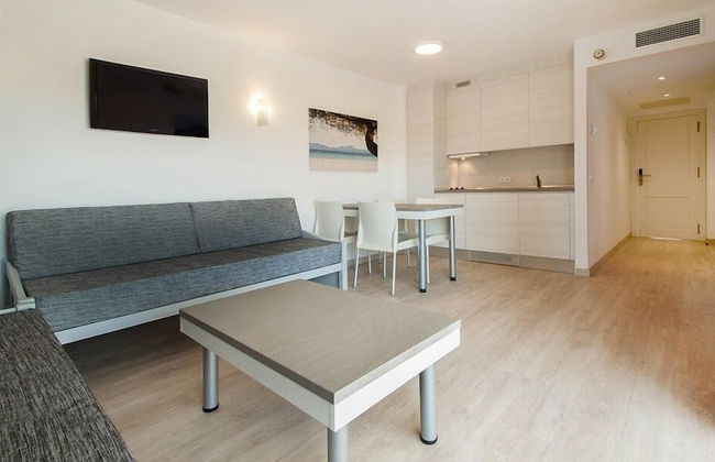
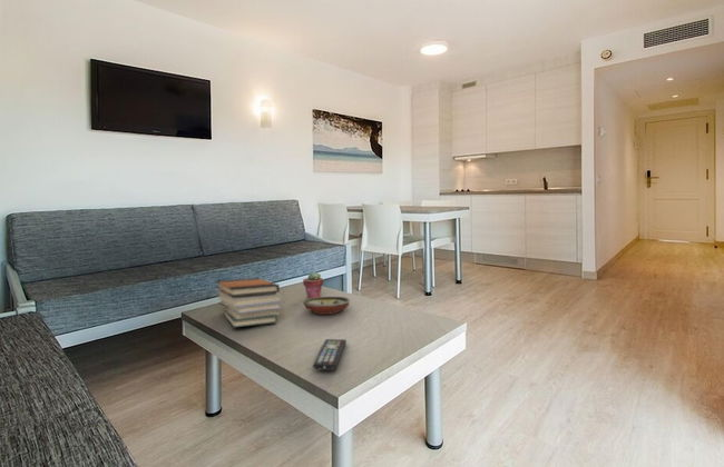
+ decorative bowl (326, 306)
+ book stack (247, 300)
+ potted succulent (313, 284)
+ remote control (331, 352)
